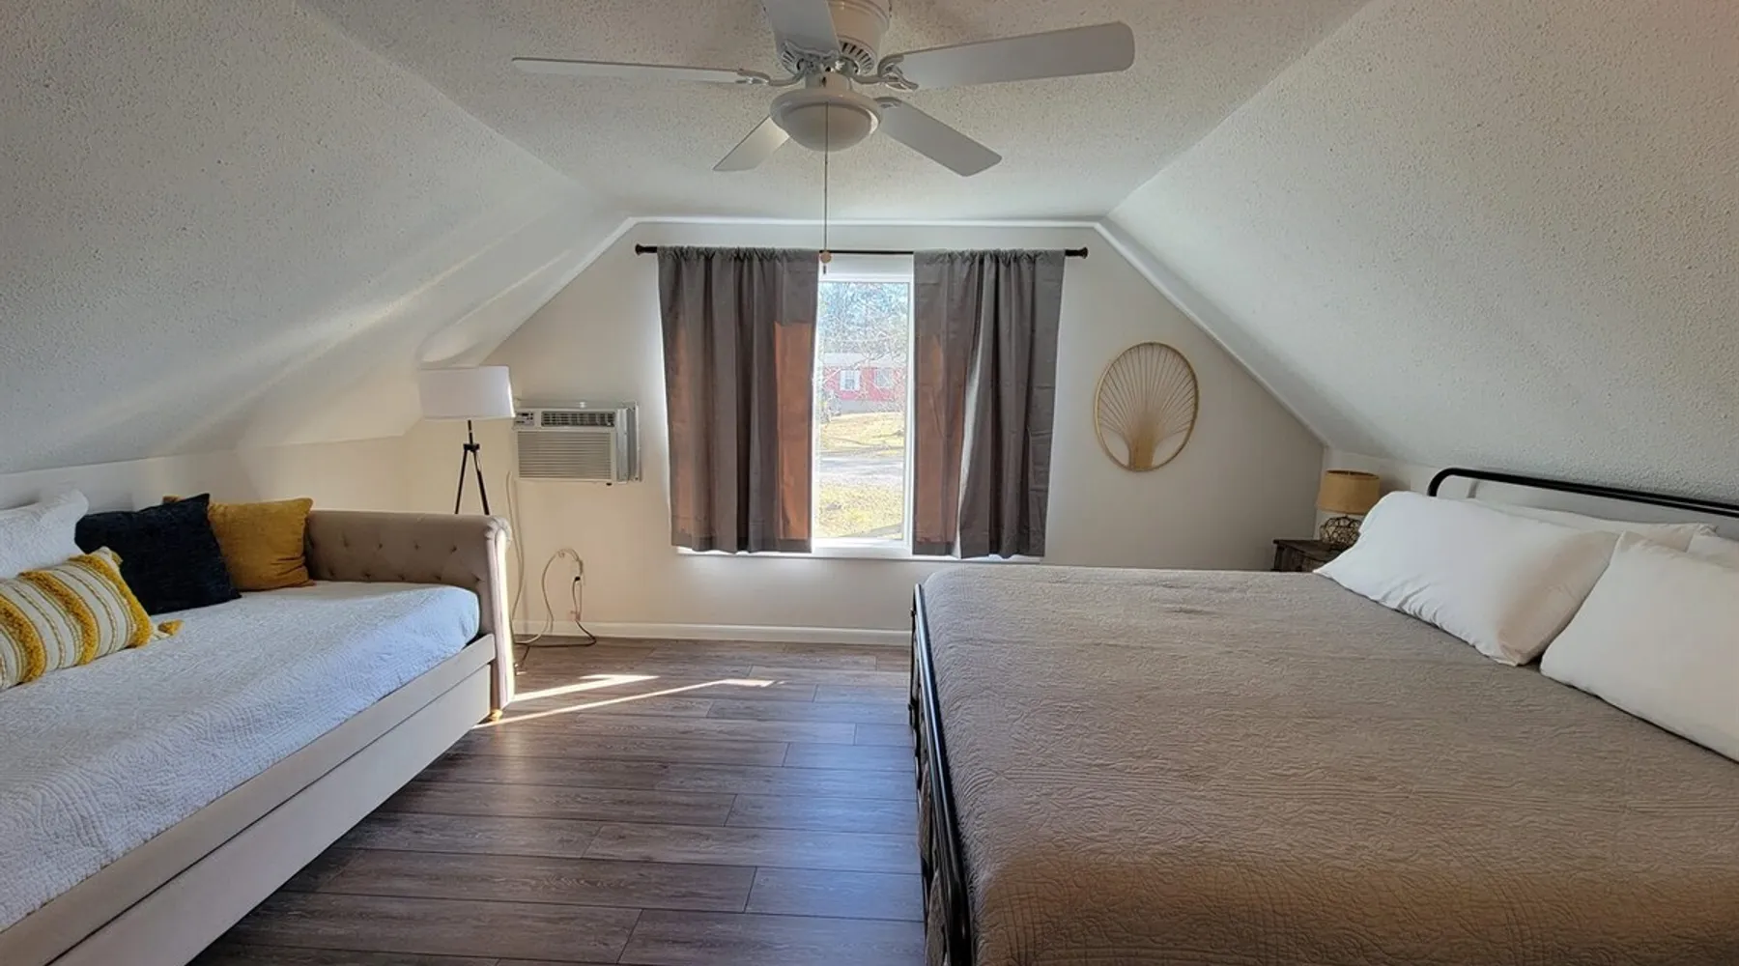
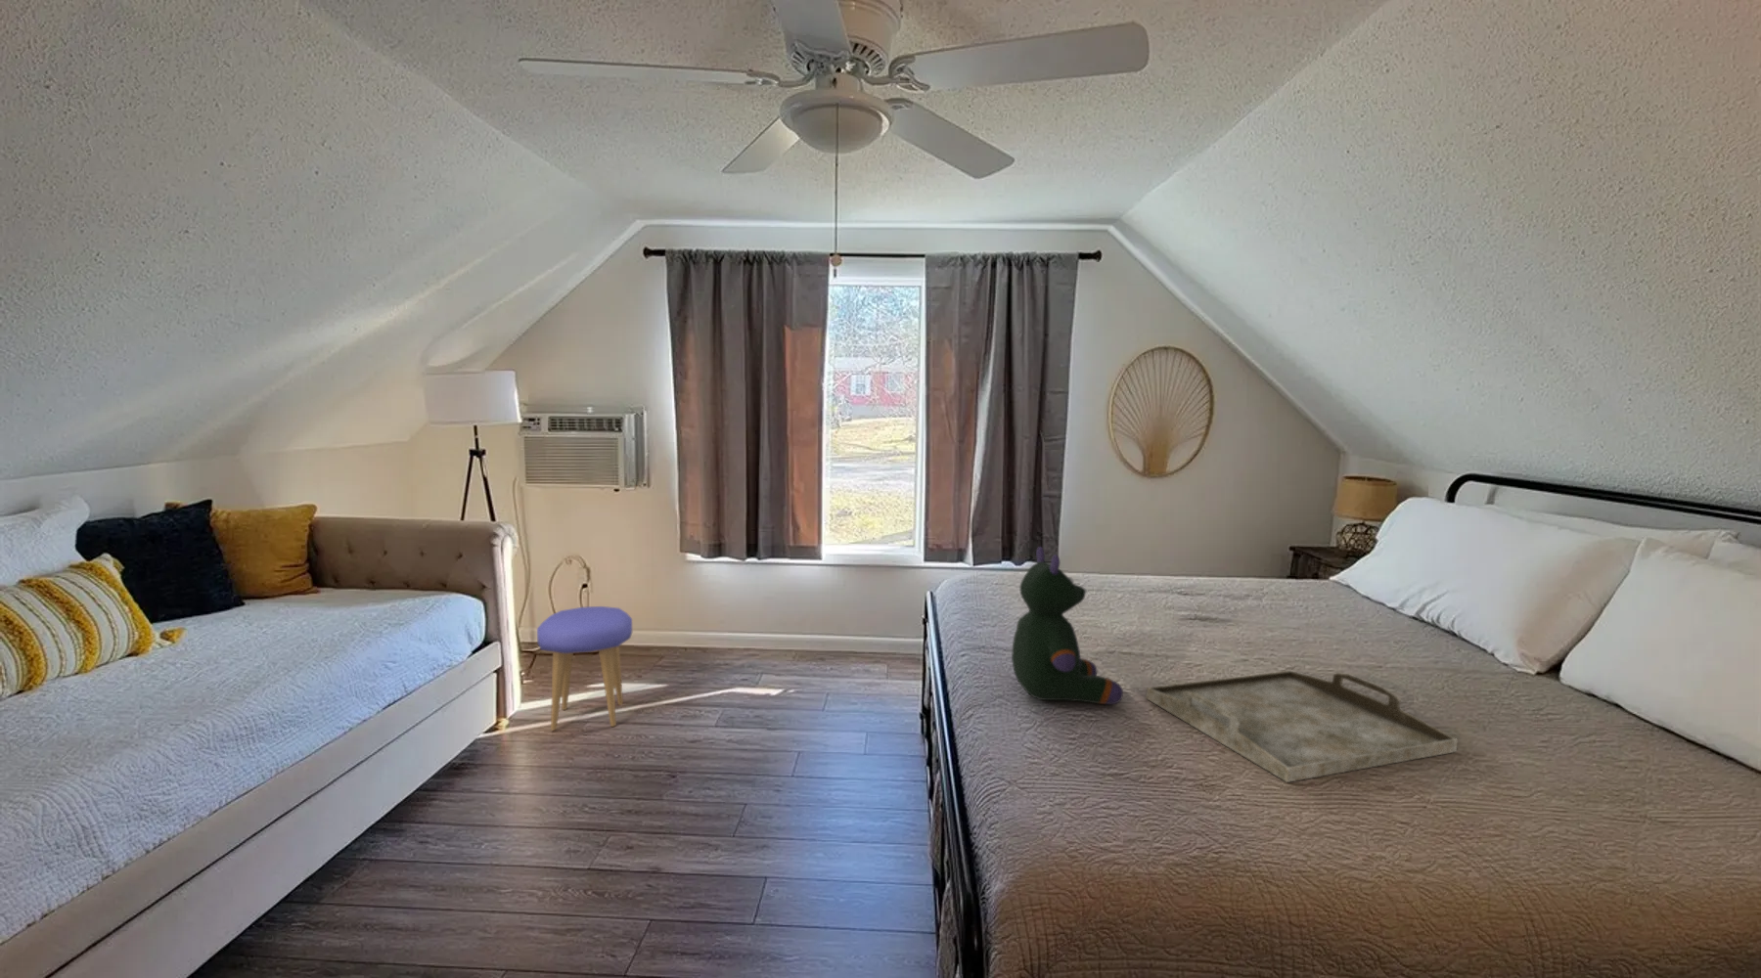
+ stuffed bear (1066, 623)
+ stool (601, 666)
+ serving tray (1290, 706)
